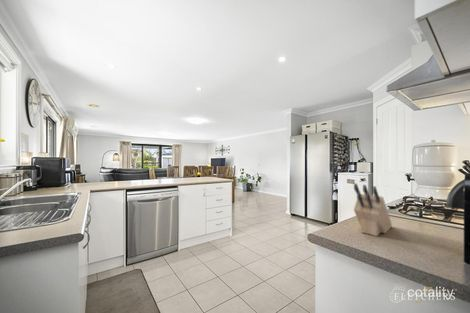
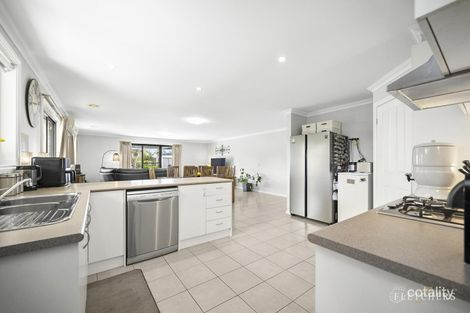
- knife block (372, 206)
